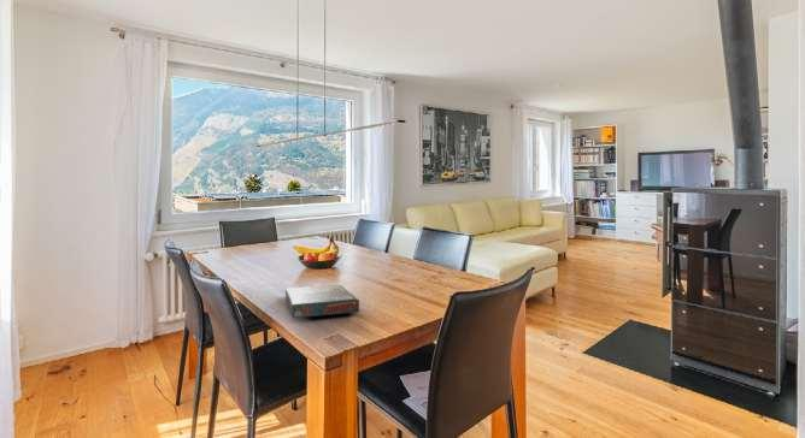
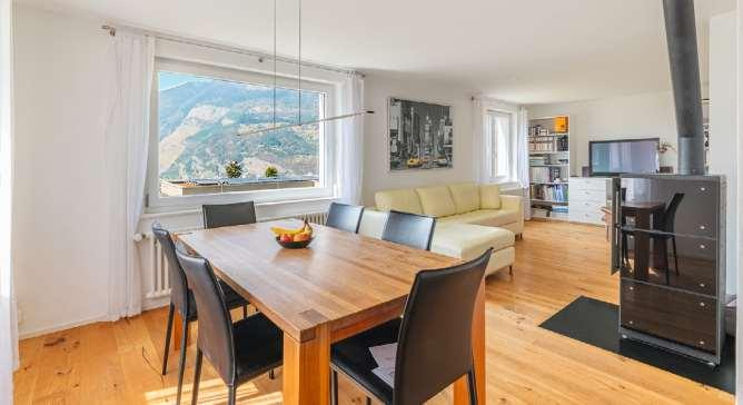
- board game (319, 298)
